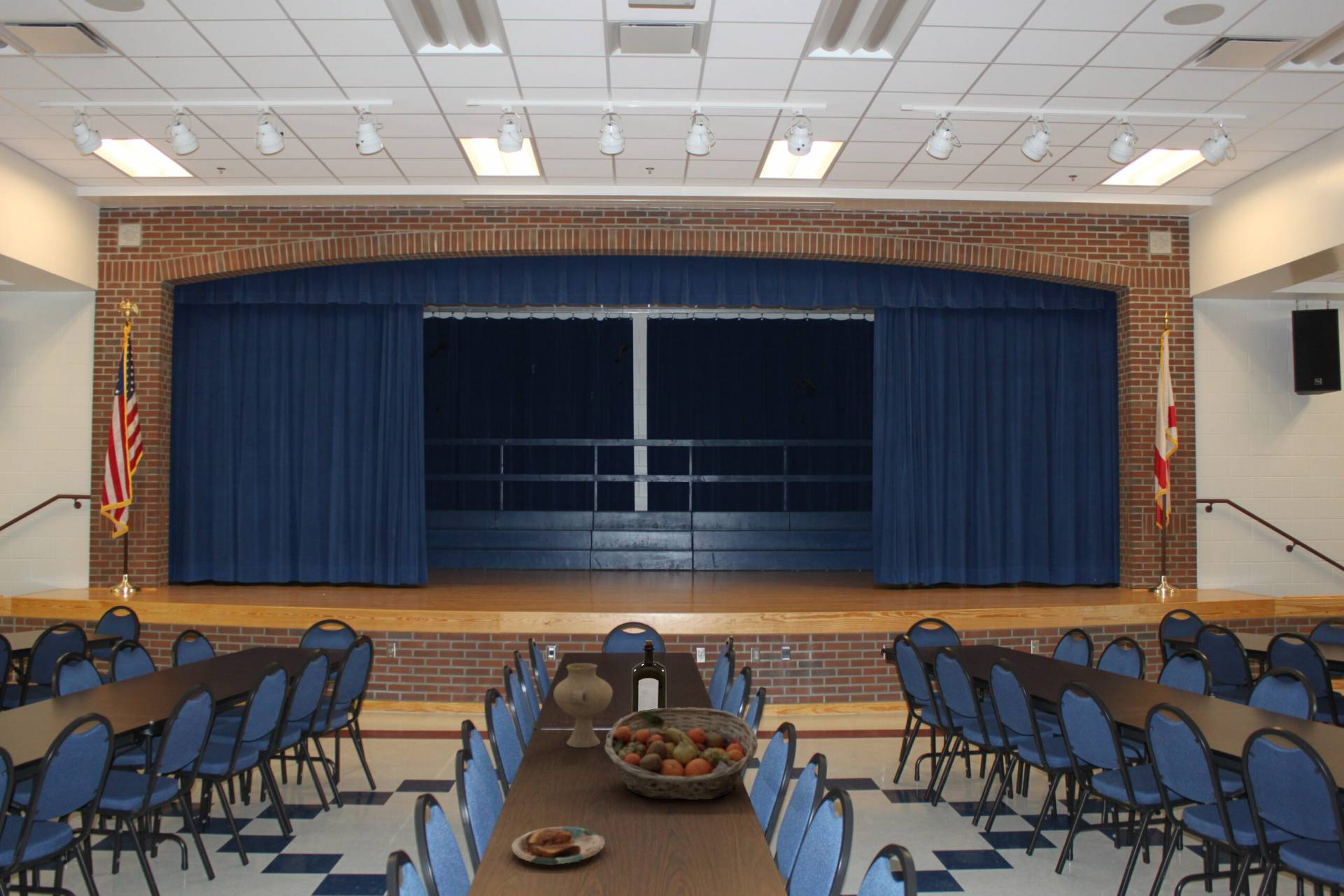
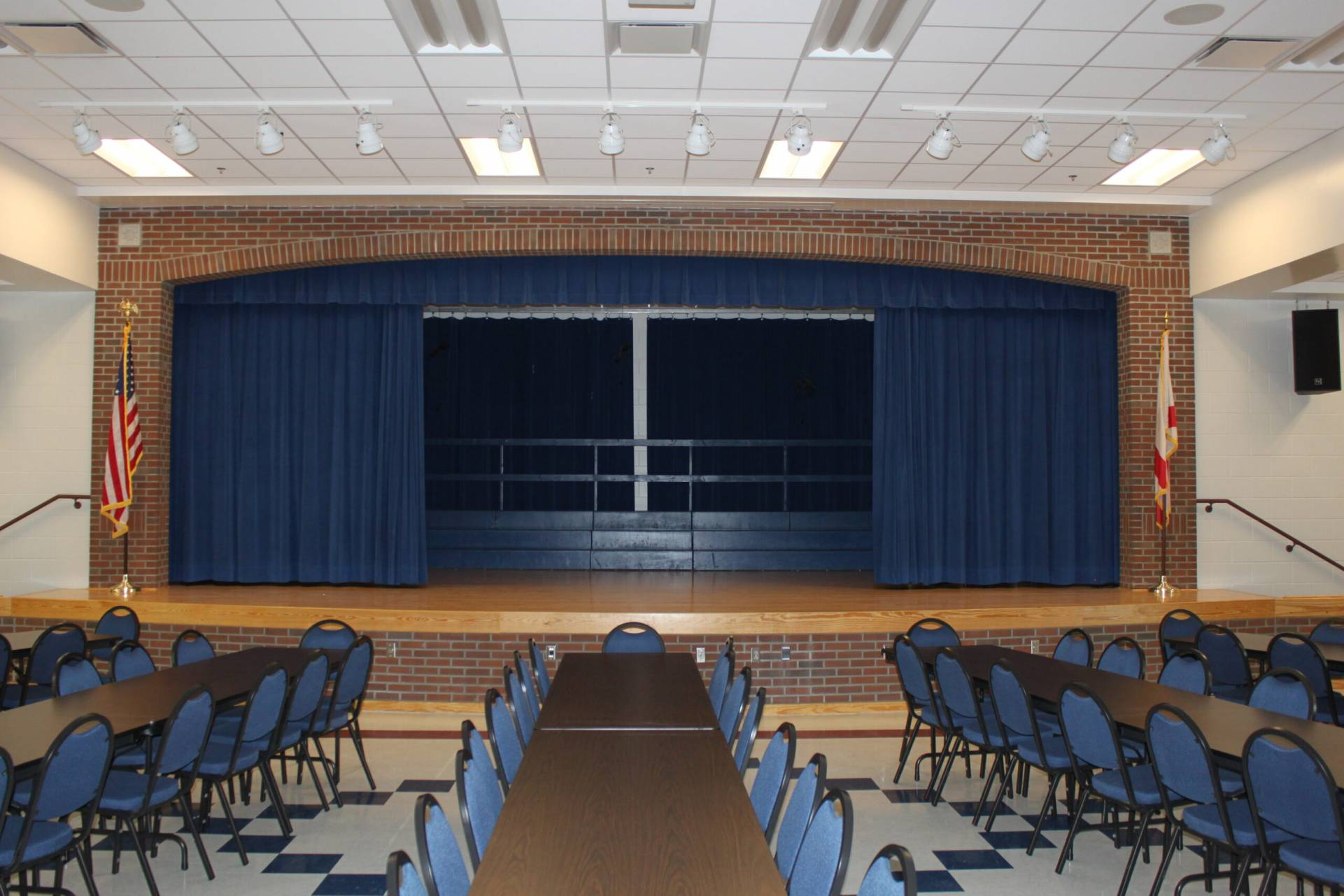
- fruit basket (681, 753)
- liquor (649, 683)
- vase (583, 704)
- plate (559, 845)
